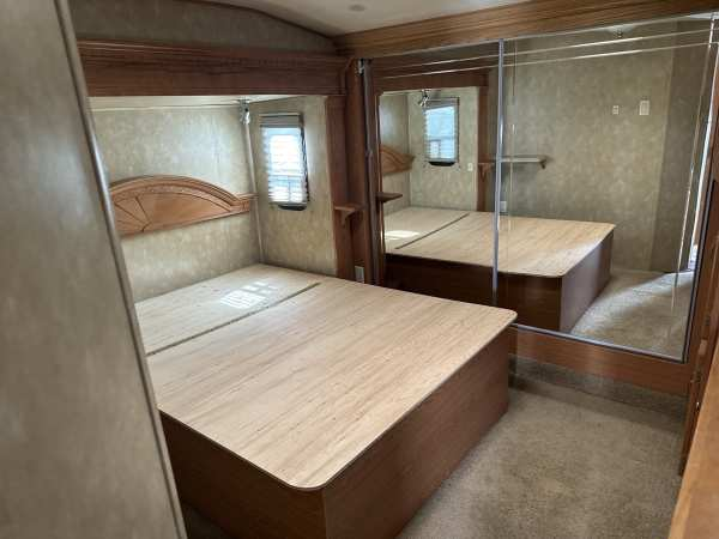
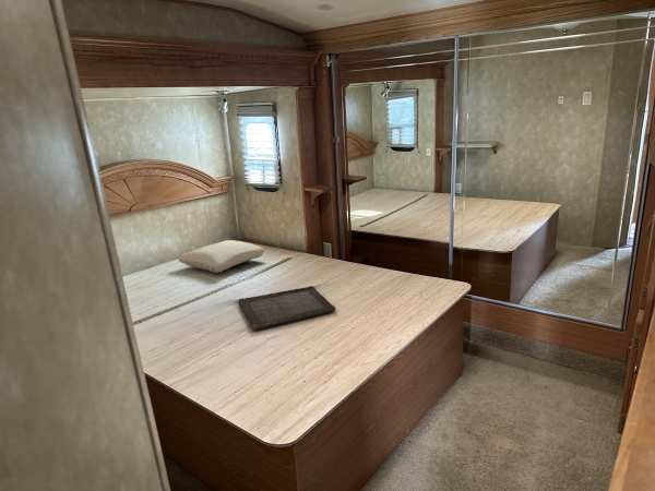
+ serving tray (285, 306)
+ pillow (222, 255)
